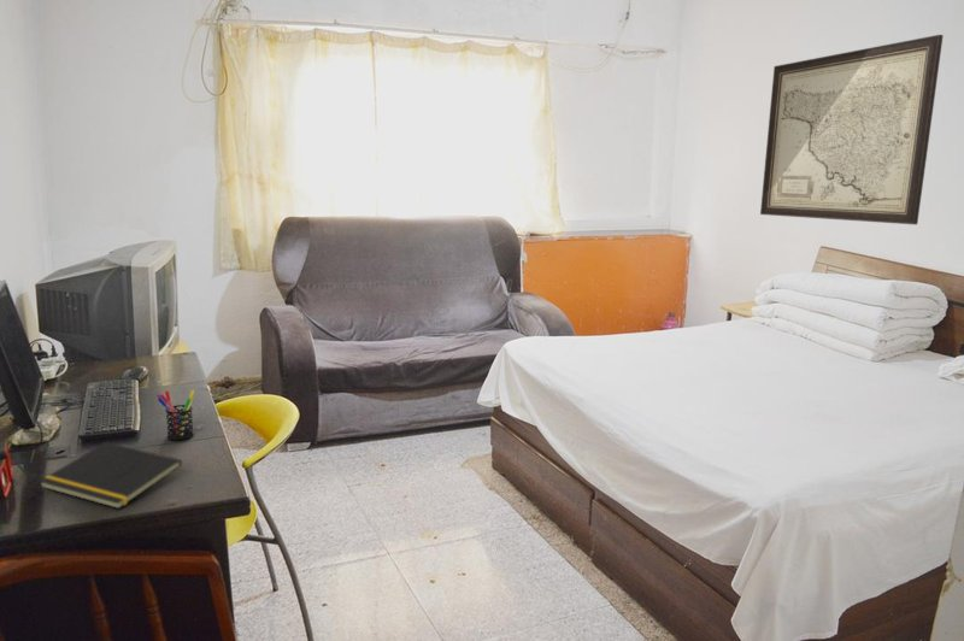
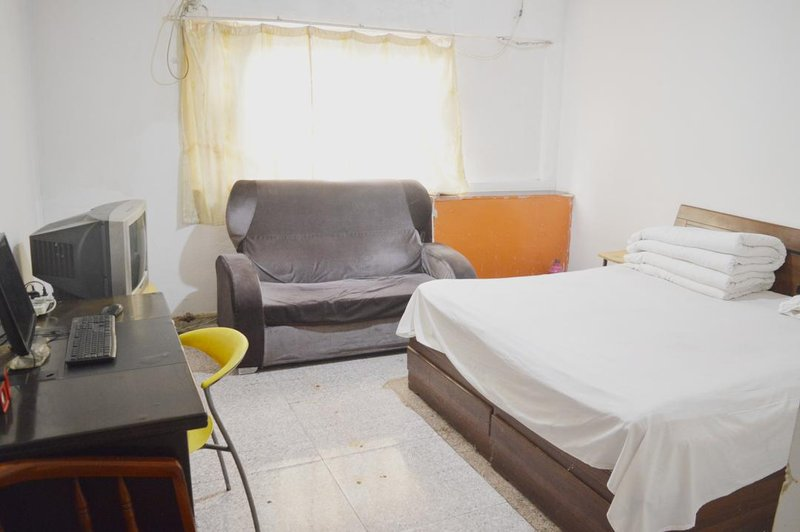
- pen holder (180, 412)
- wall art (839, 137)
- notepad (111, 472)
